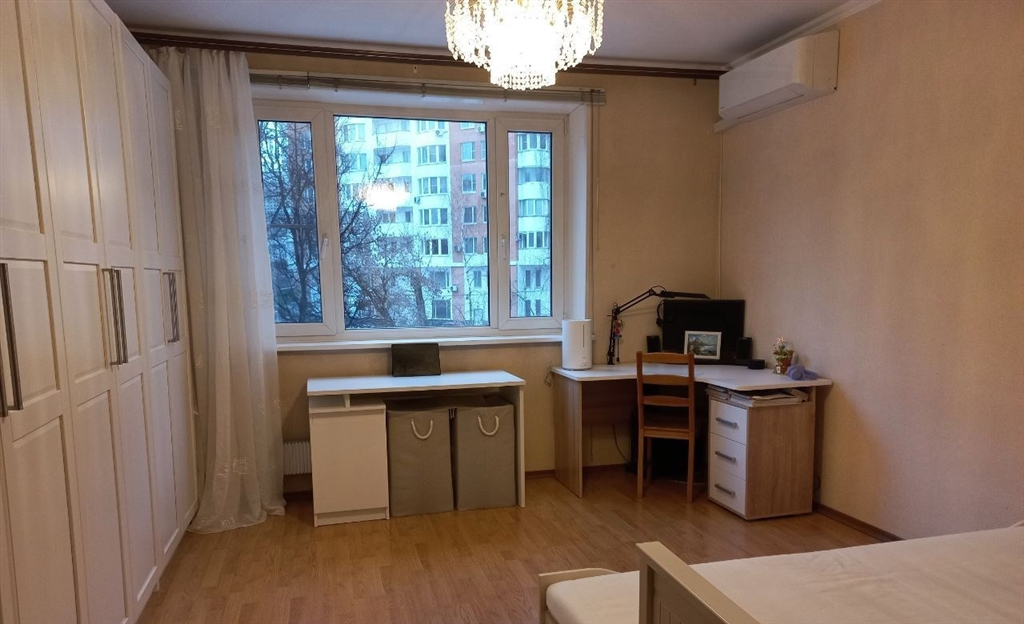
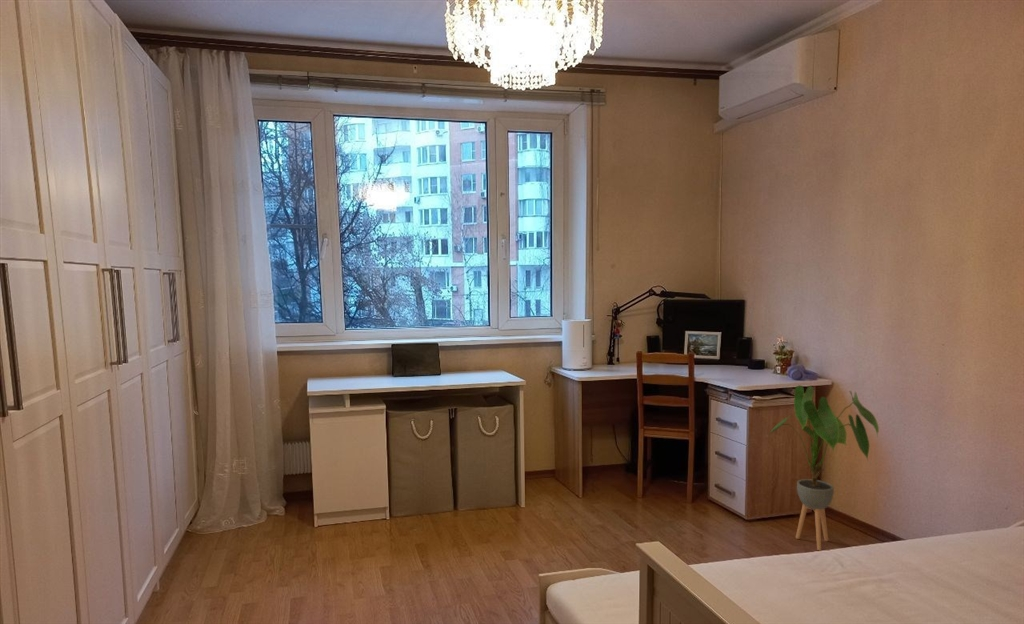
+ house plant (823, 470)
